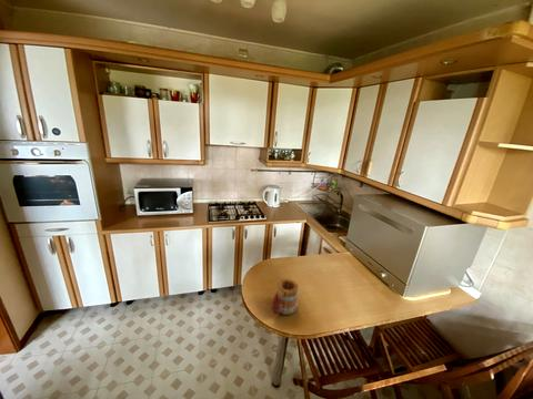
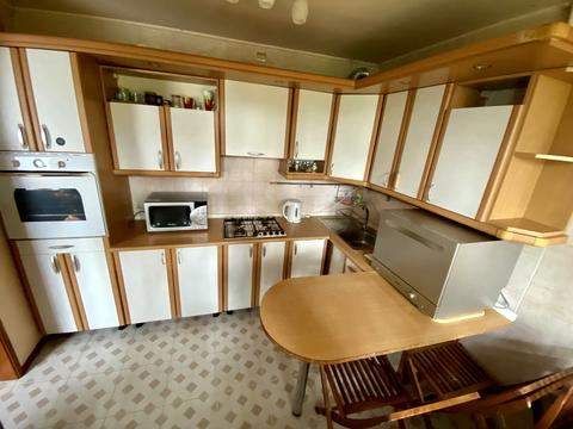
- mug (283, 296)
